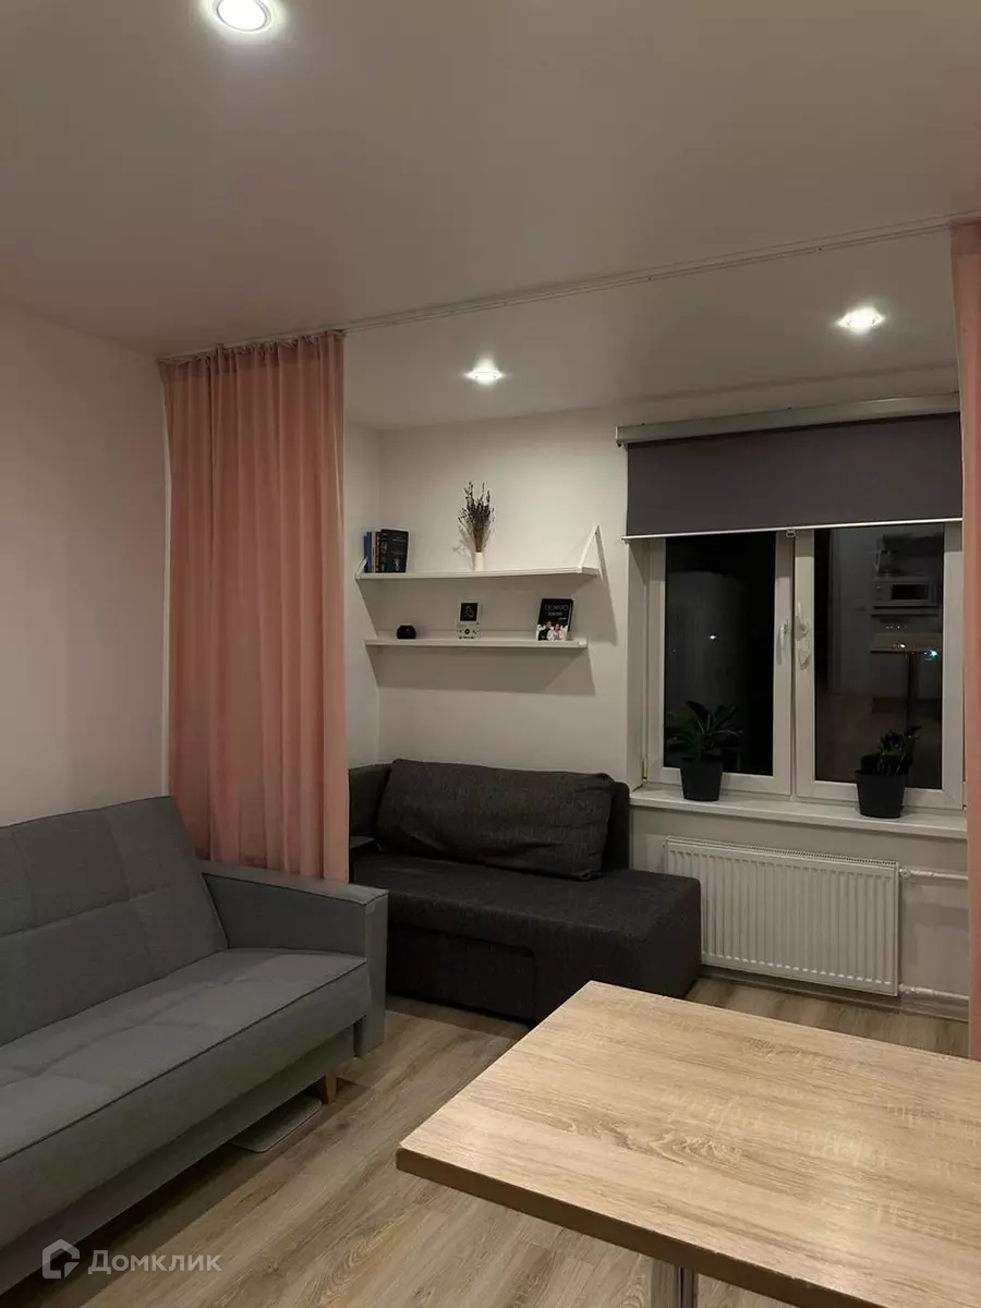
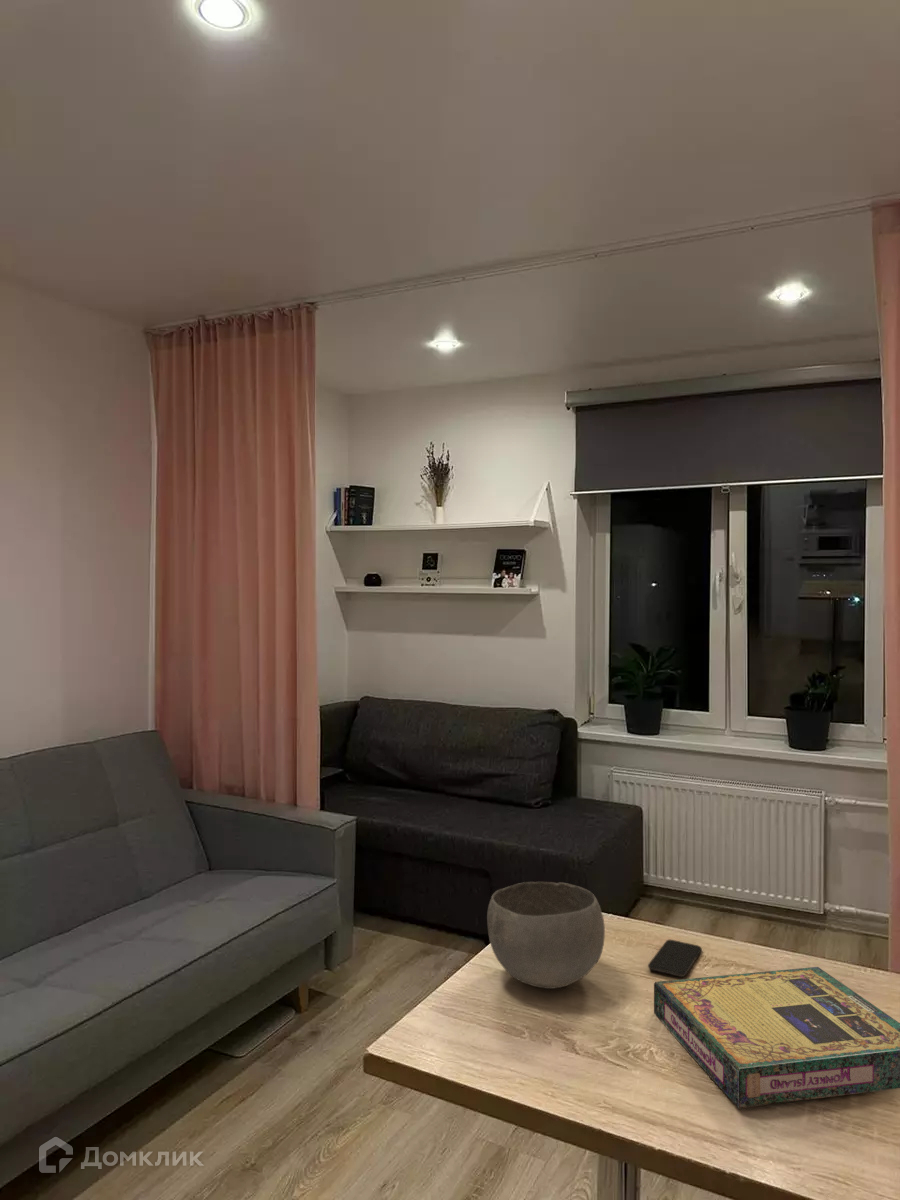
+ video game box (783, 1028)
+ bowl (545, 937)
+ smartphone (675, 957)
